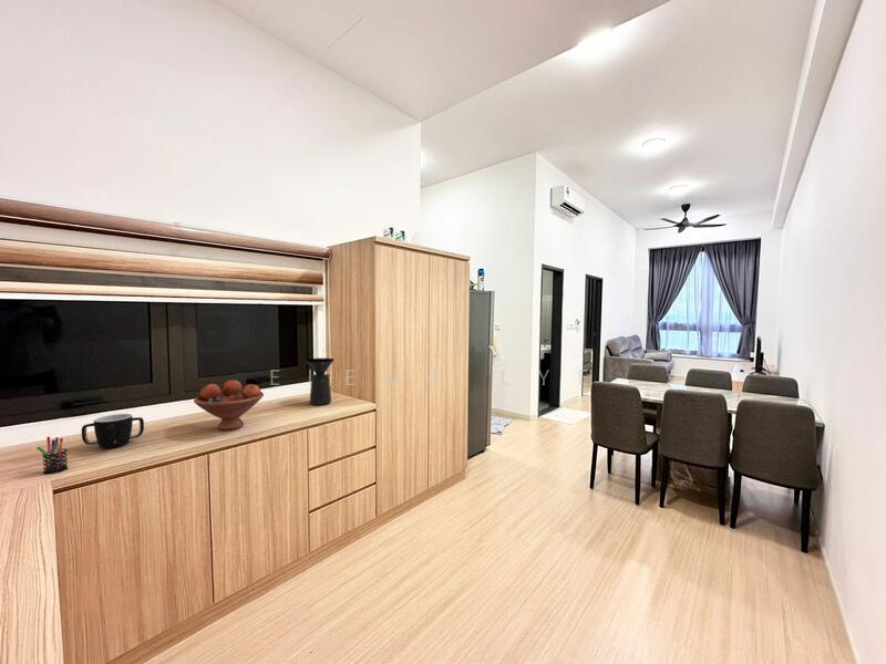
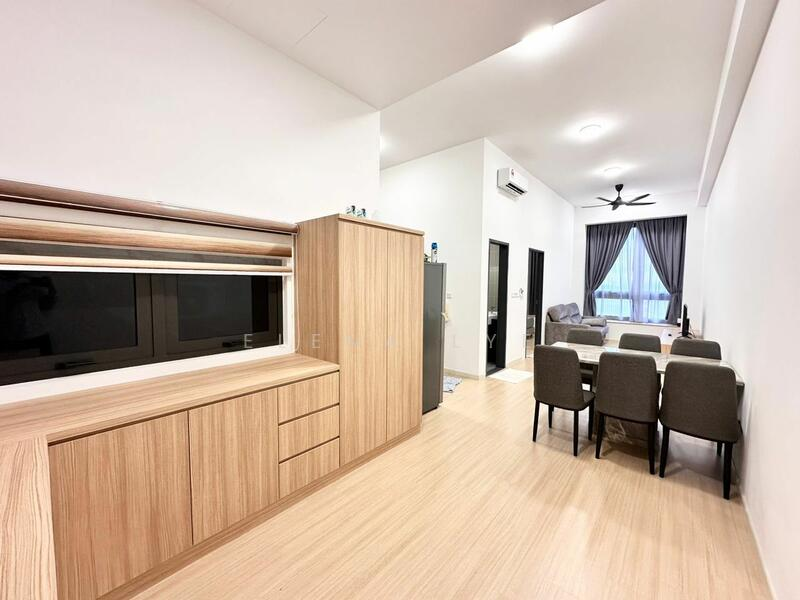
- pen holder (51, 455)
- fruit bowl (230, 405)
- mug (114, 430)
- coffee maker (320, 381)
